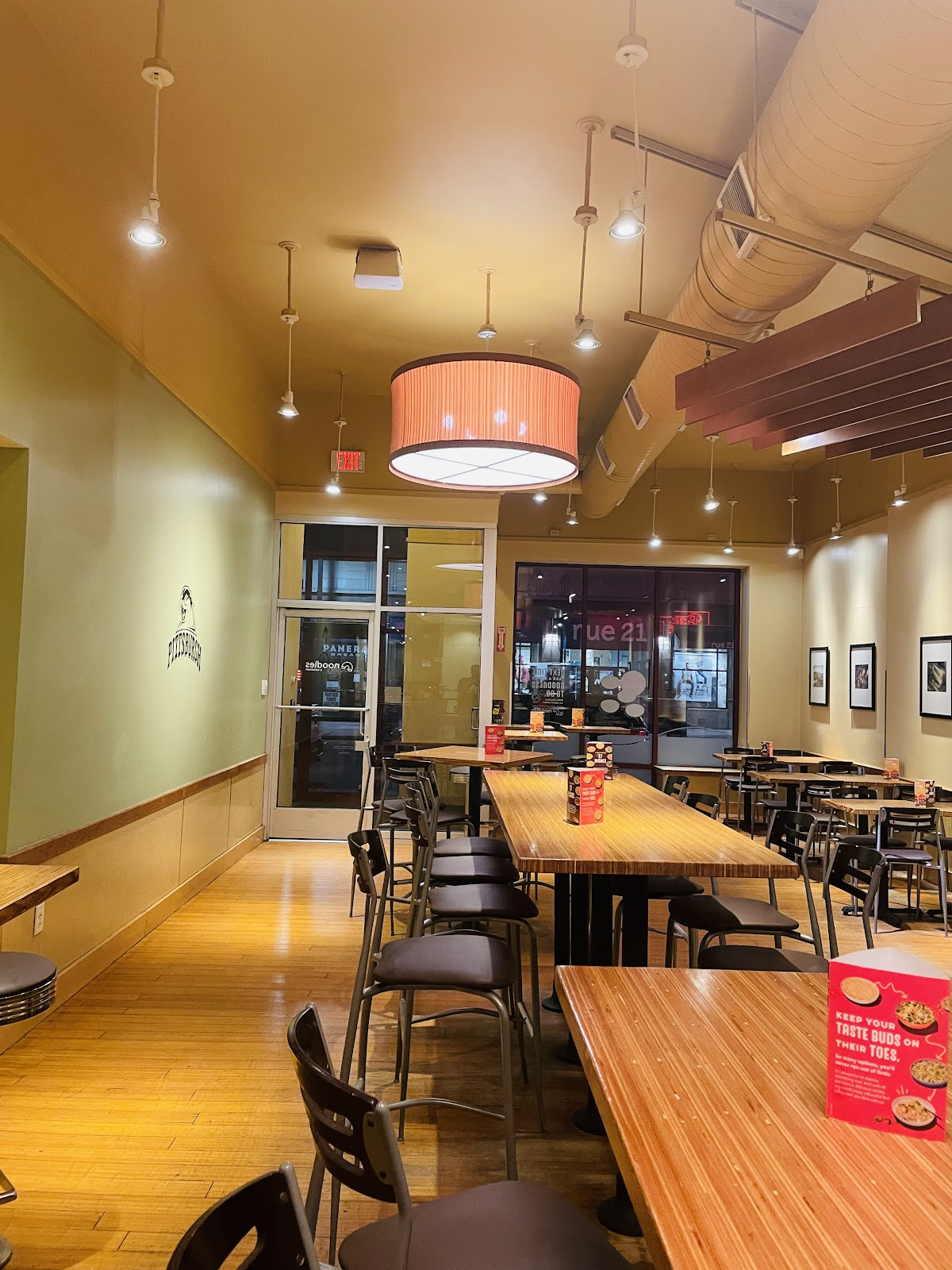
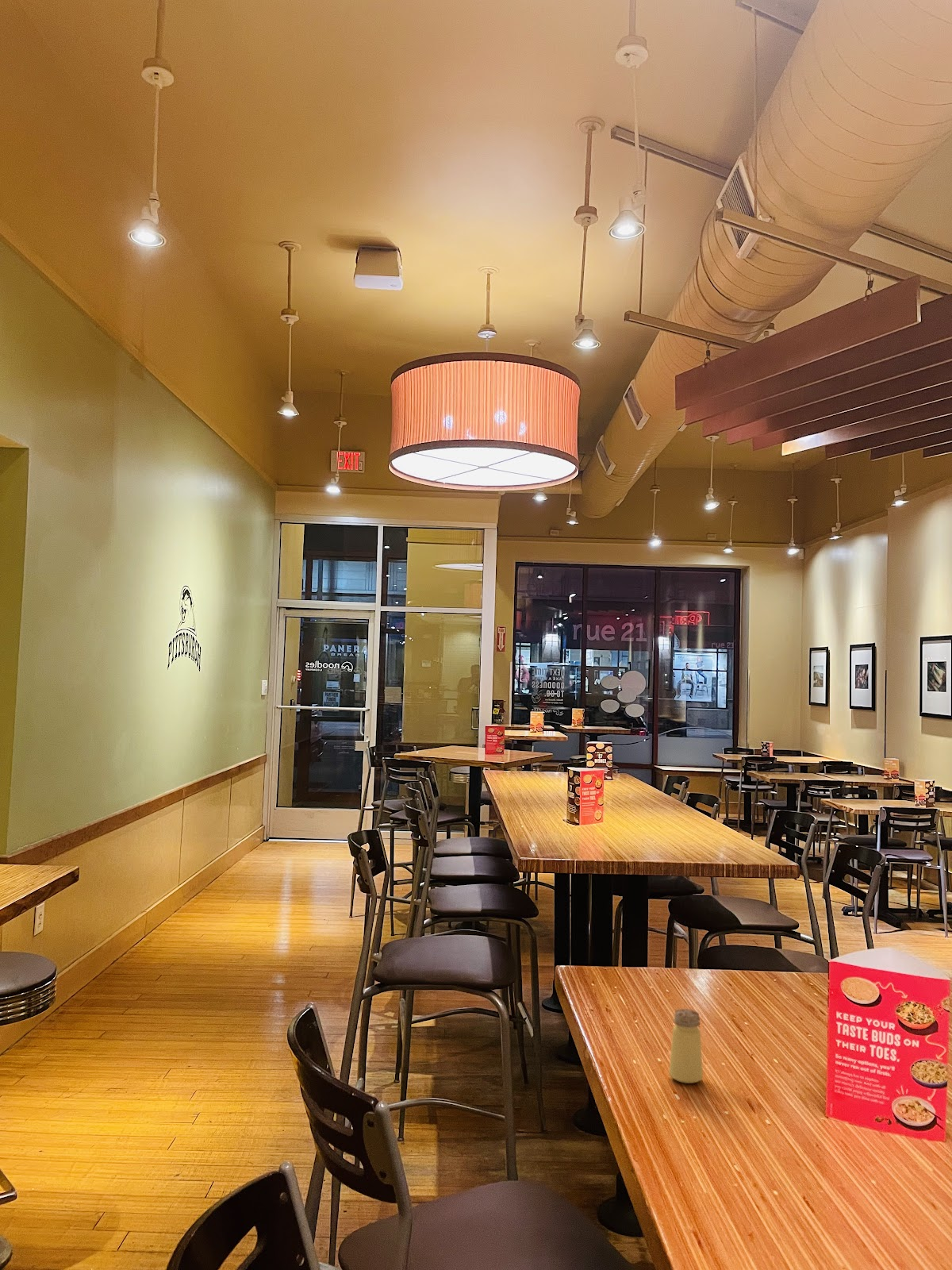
+ saltshaker (686, 1044)
